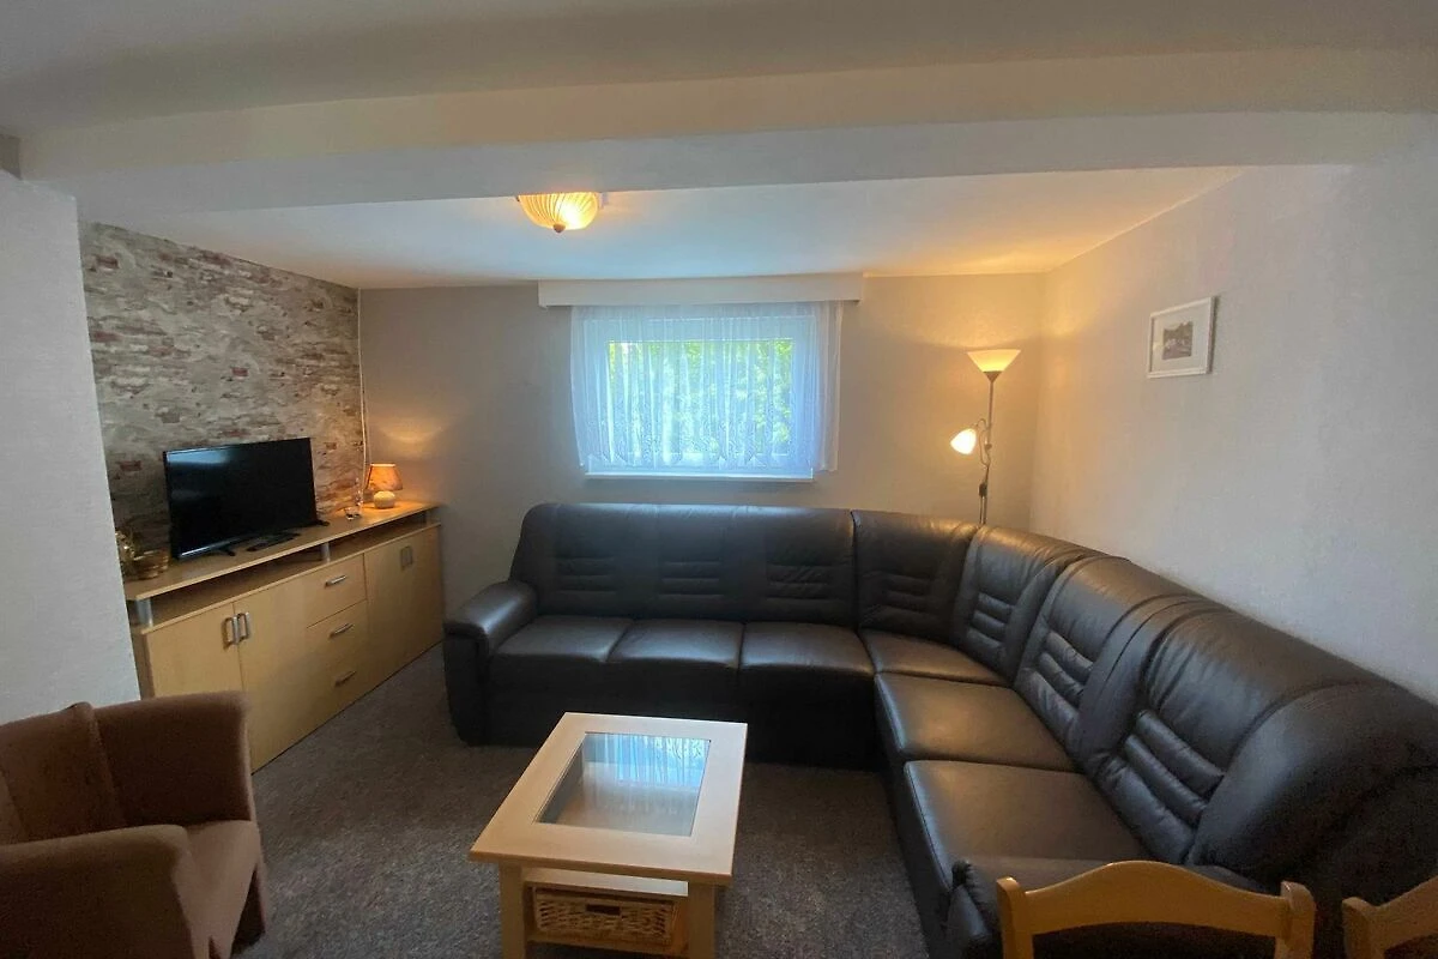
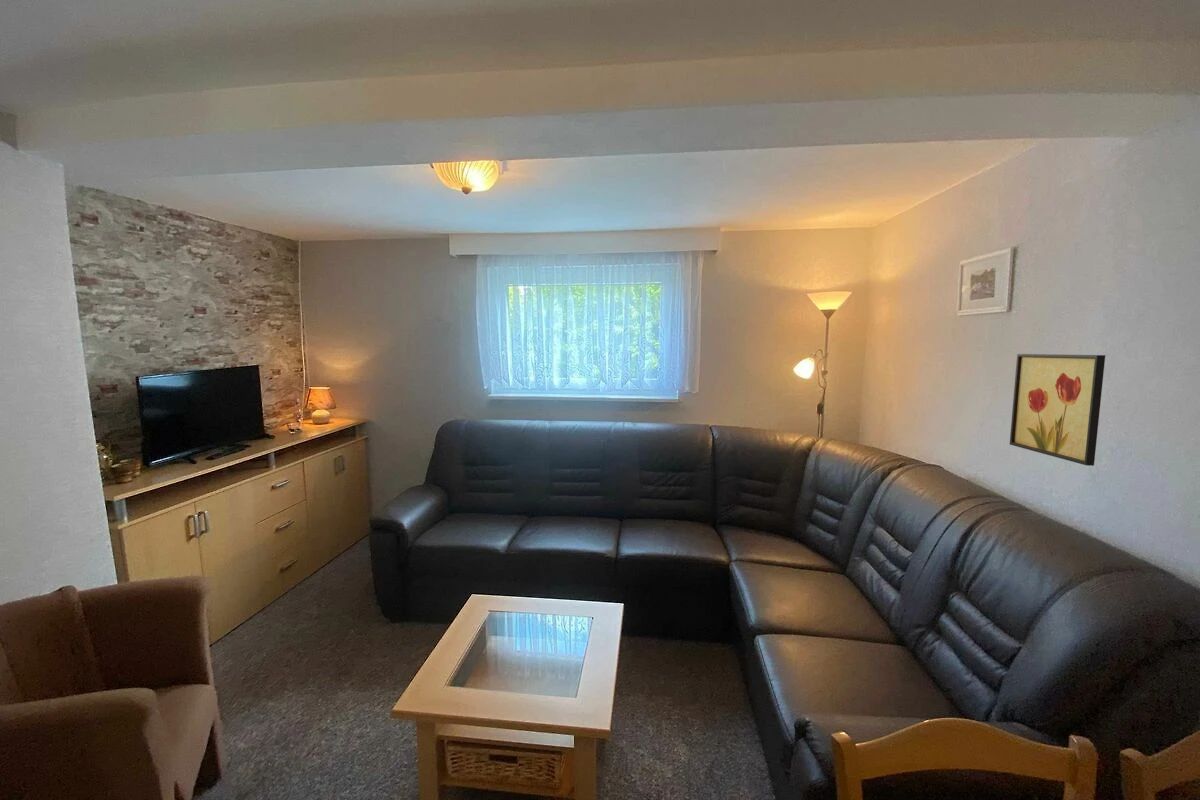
+ wall art (1054, 404)
